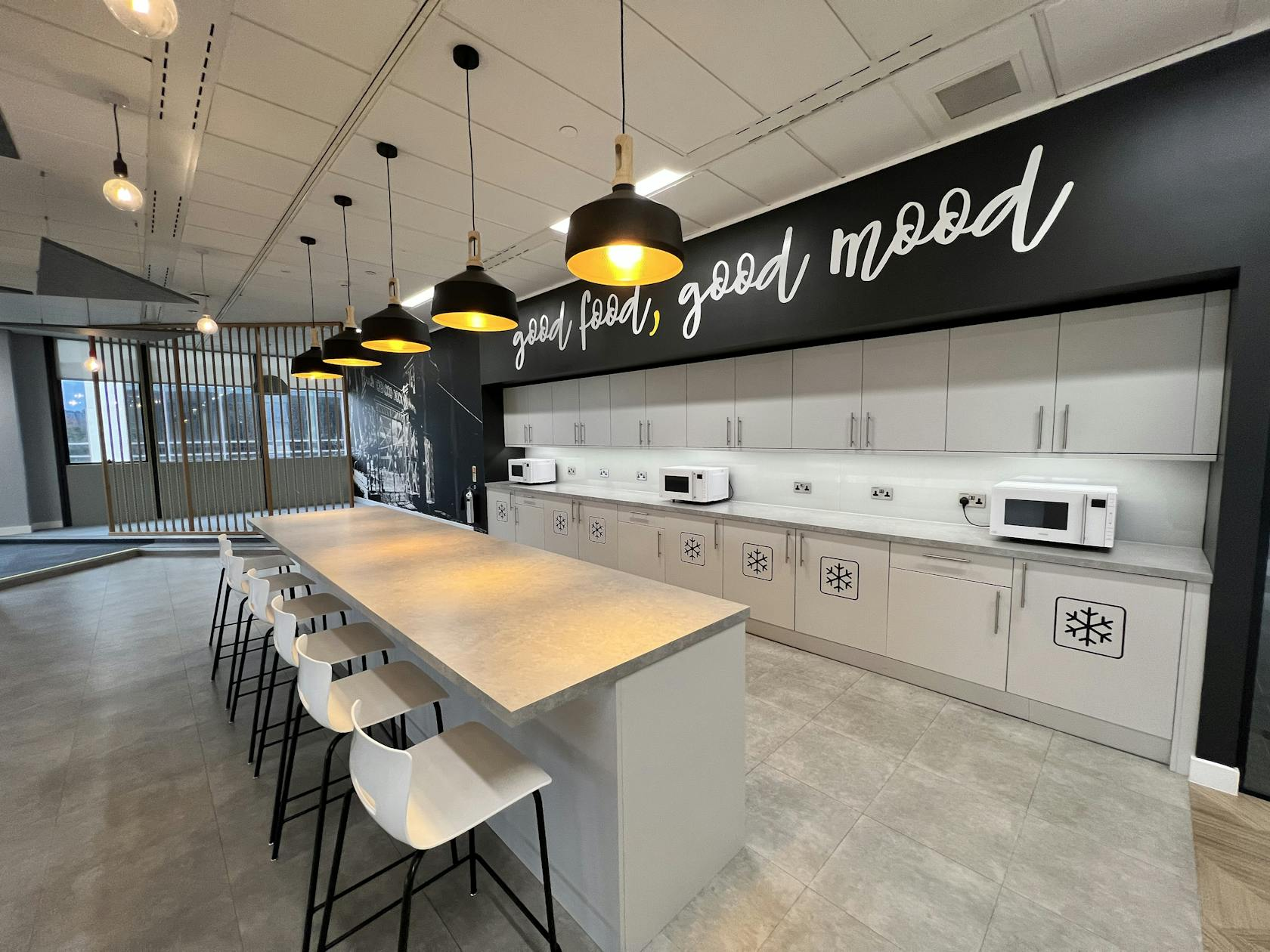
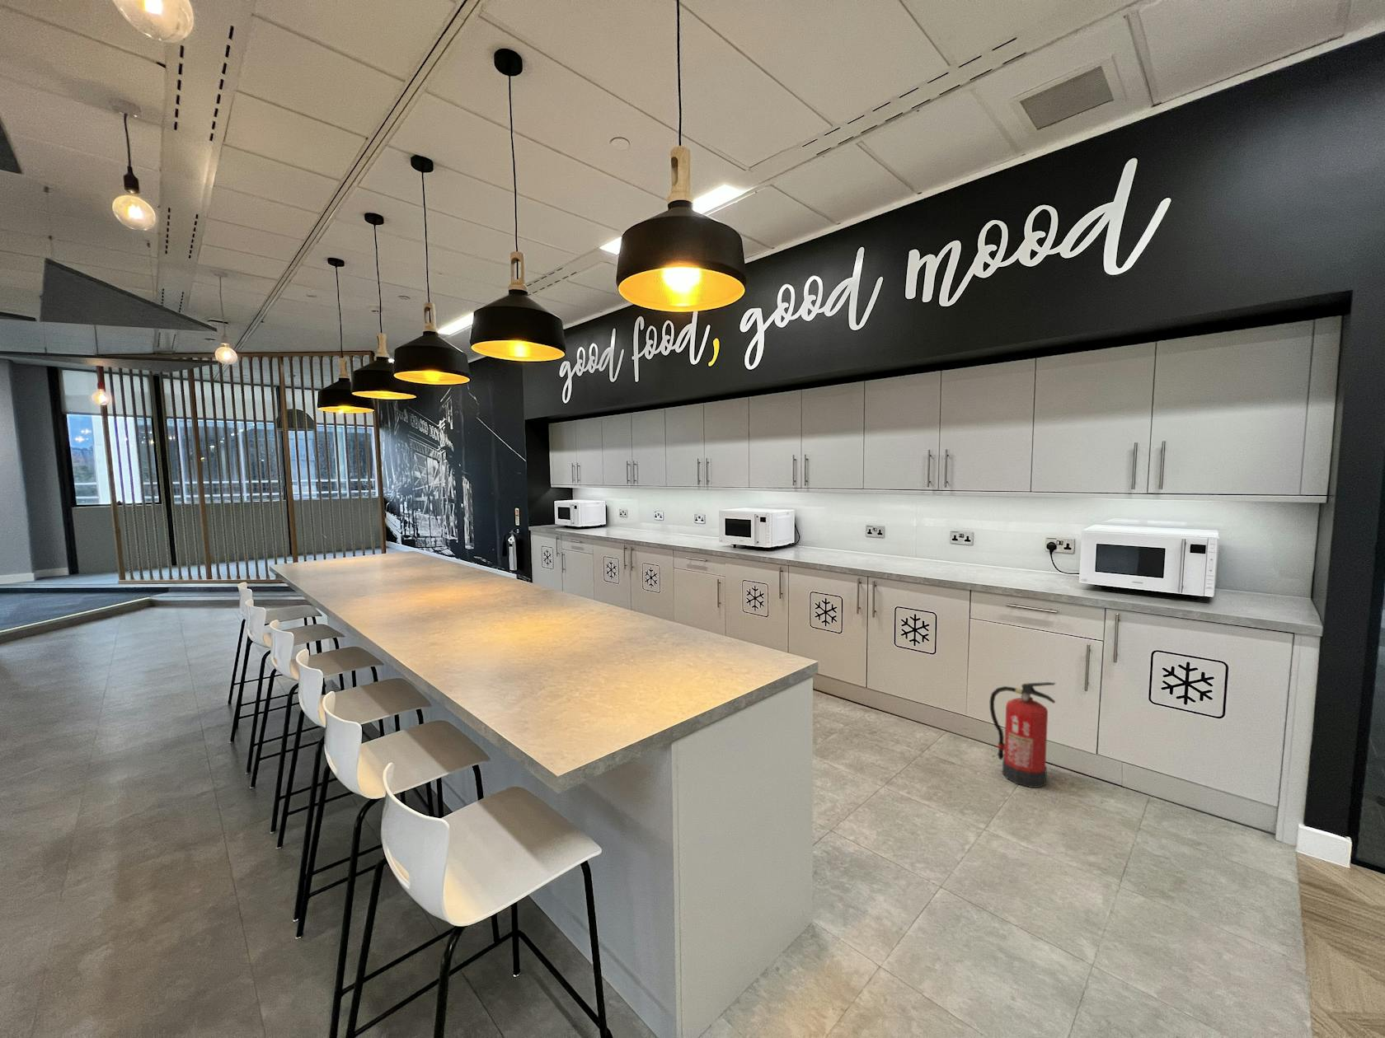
+ fire extinguisher (1020, 725)
